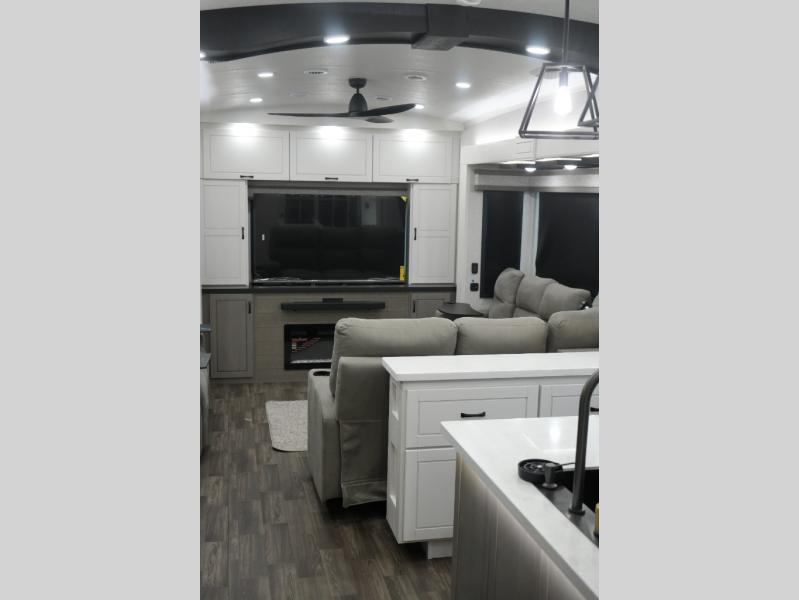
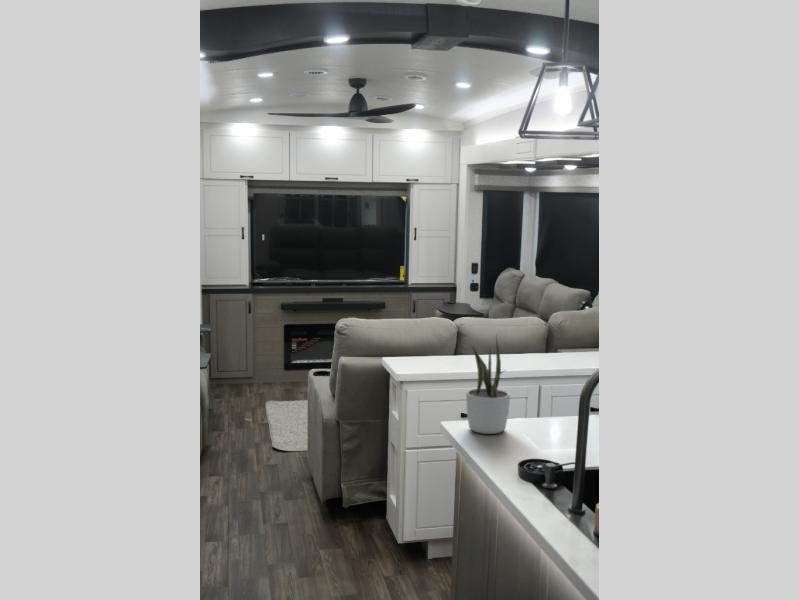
+ potted plant (488, 379)
